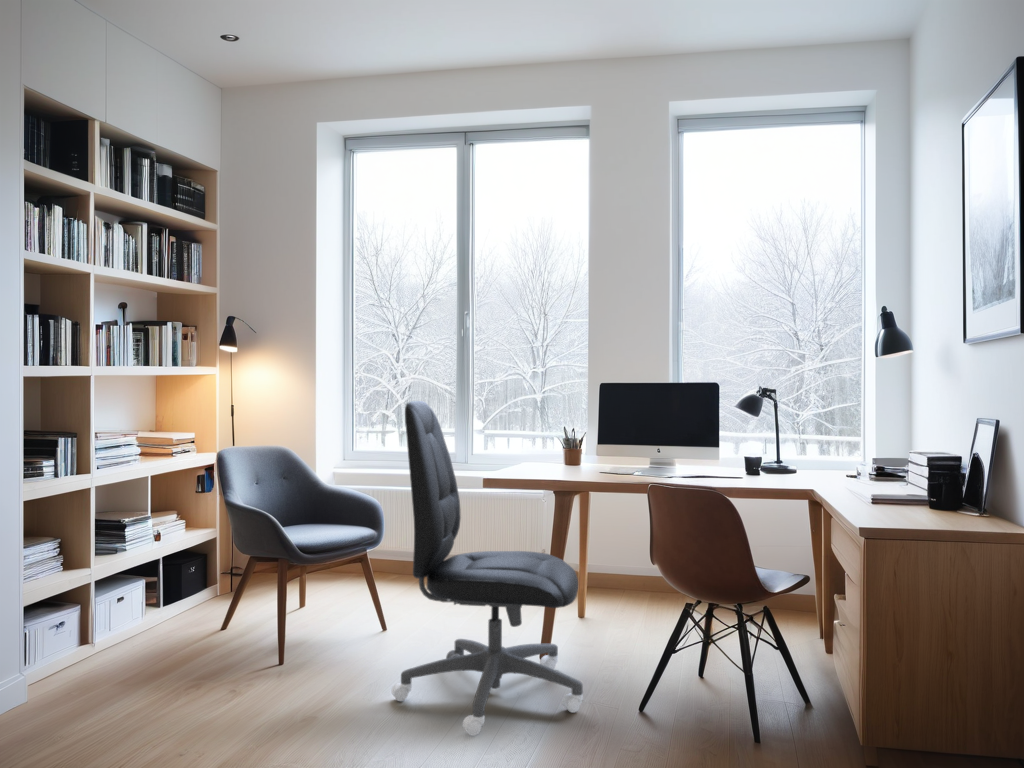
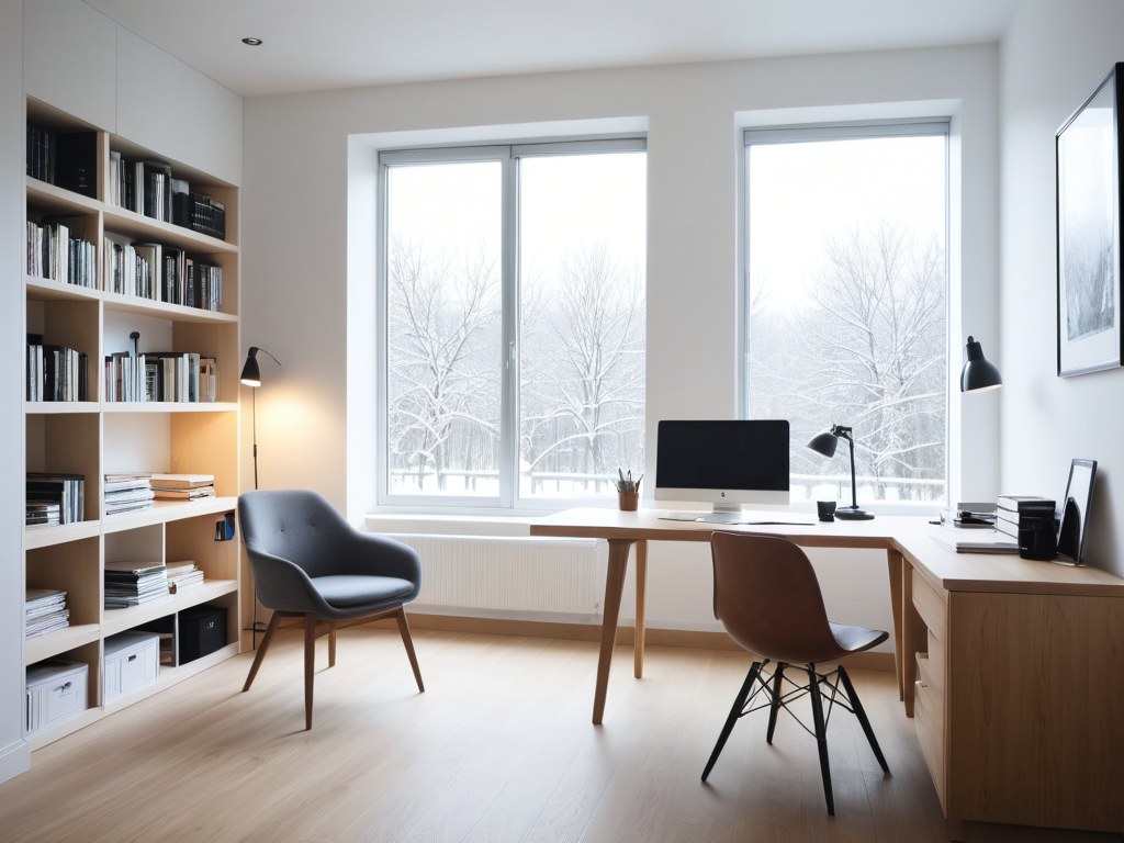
- office chair (489, 551)
